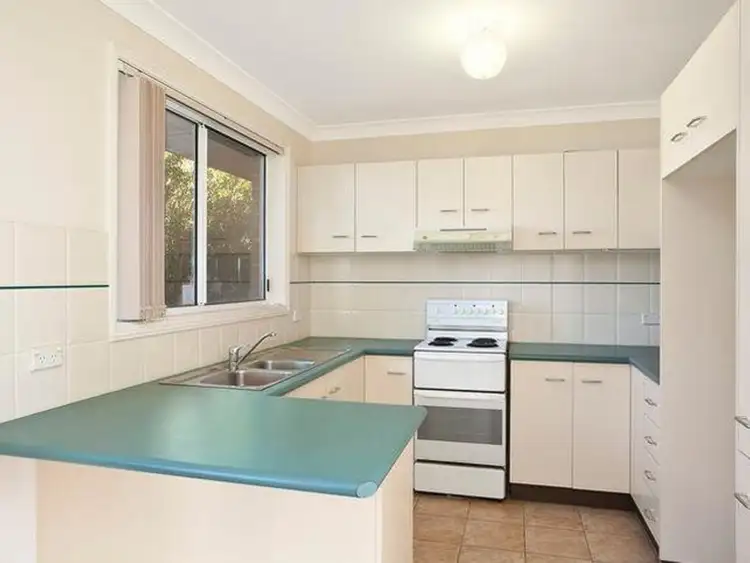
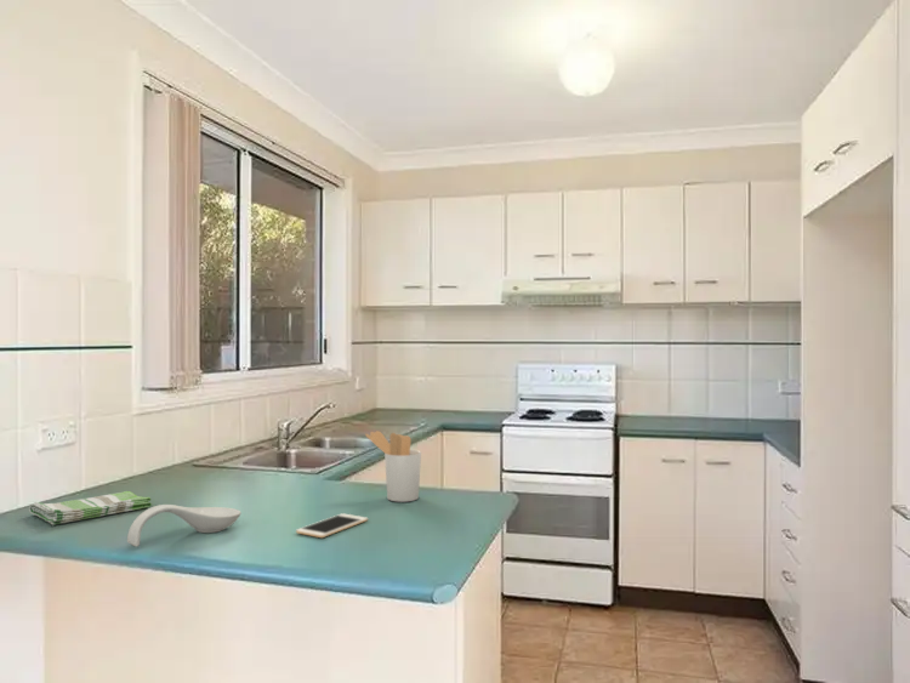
+ dish towel (91, 503)
+ utensil holder (393, 463)
+ cell phone (332, 524)
+ spoon rest (187, 518)
